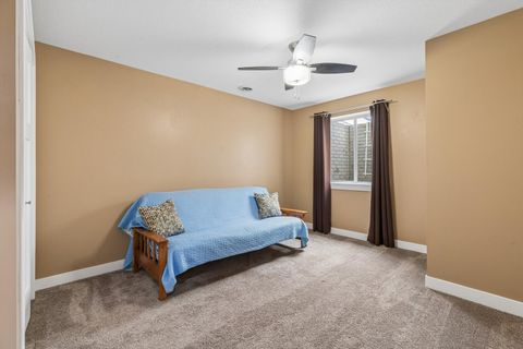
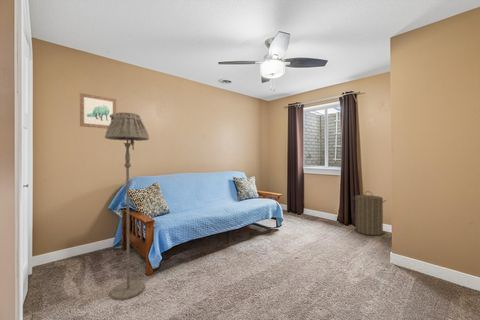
+ floor lamp (128, 202)
+ laundry hamper (368, 211)
+ wall art (98, 112)
